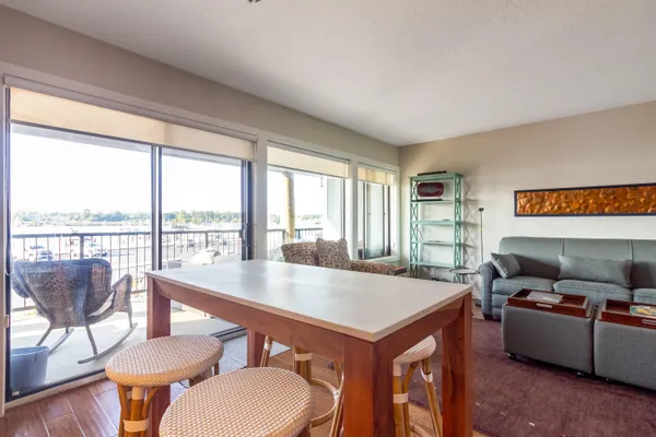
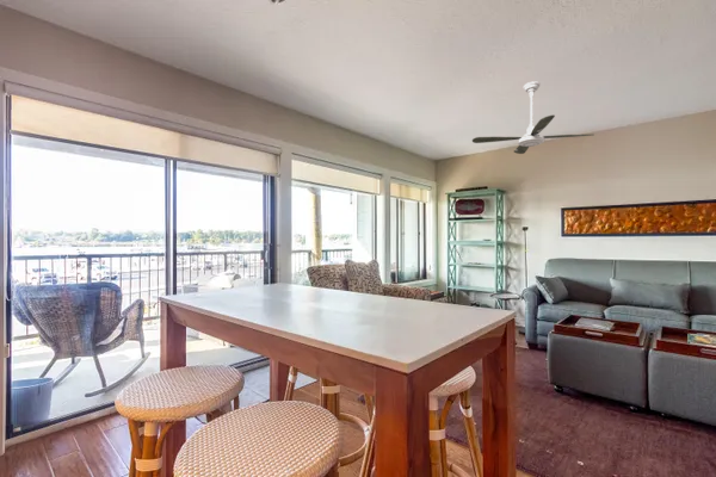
+ ceiling fan (530, 113)
